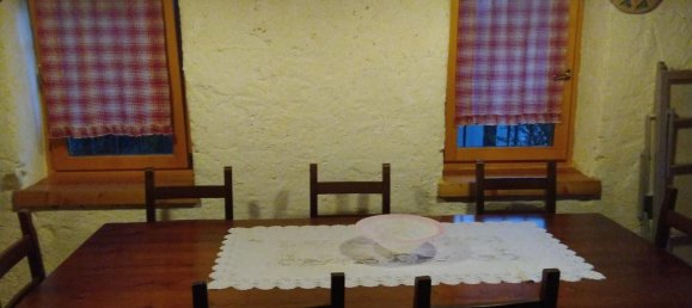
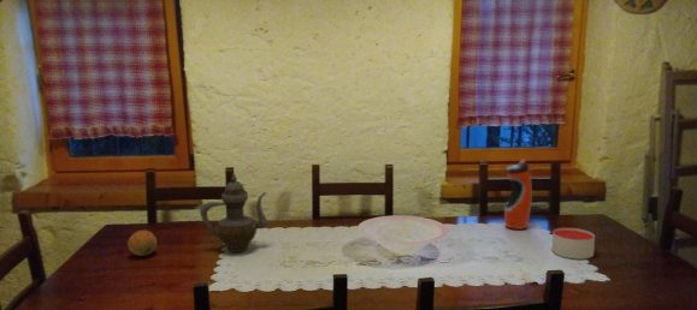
+ candle (573, 242)
+ teapot (234, 211)
+ fruit (142, 243)
+ water bottle (518, 192)
